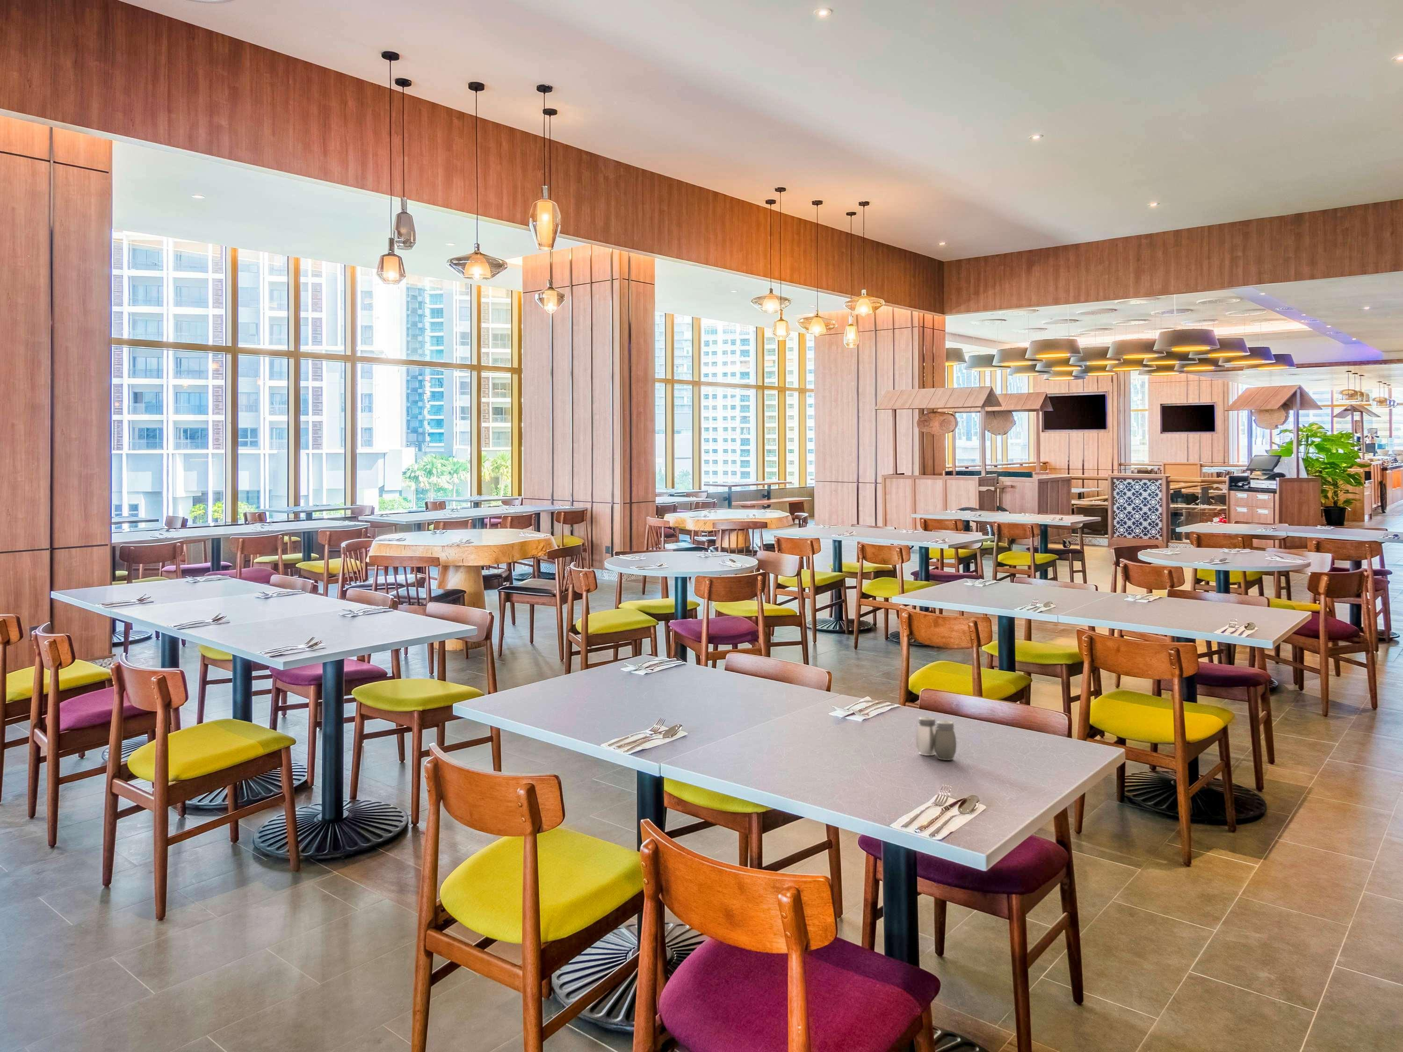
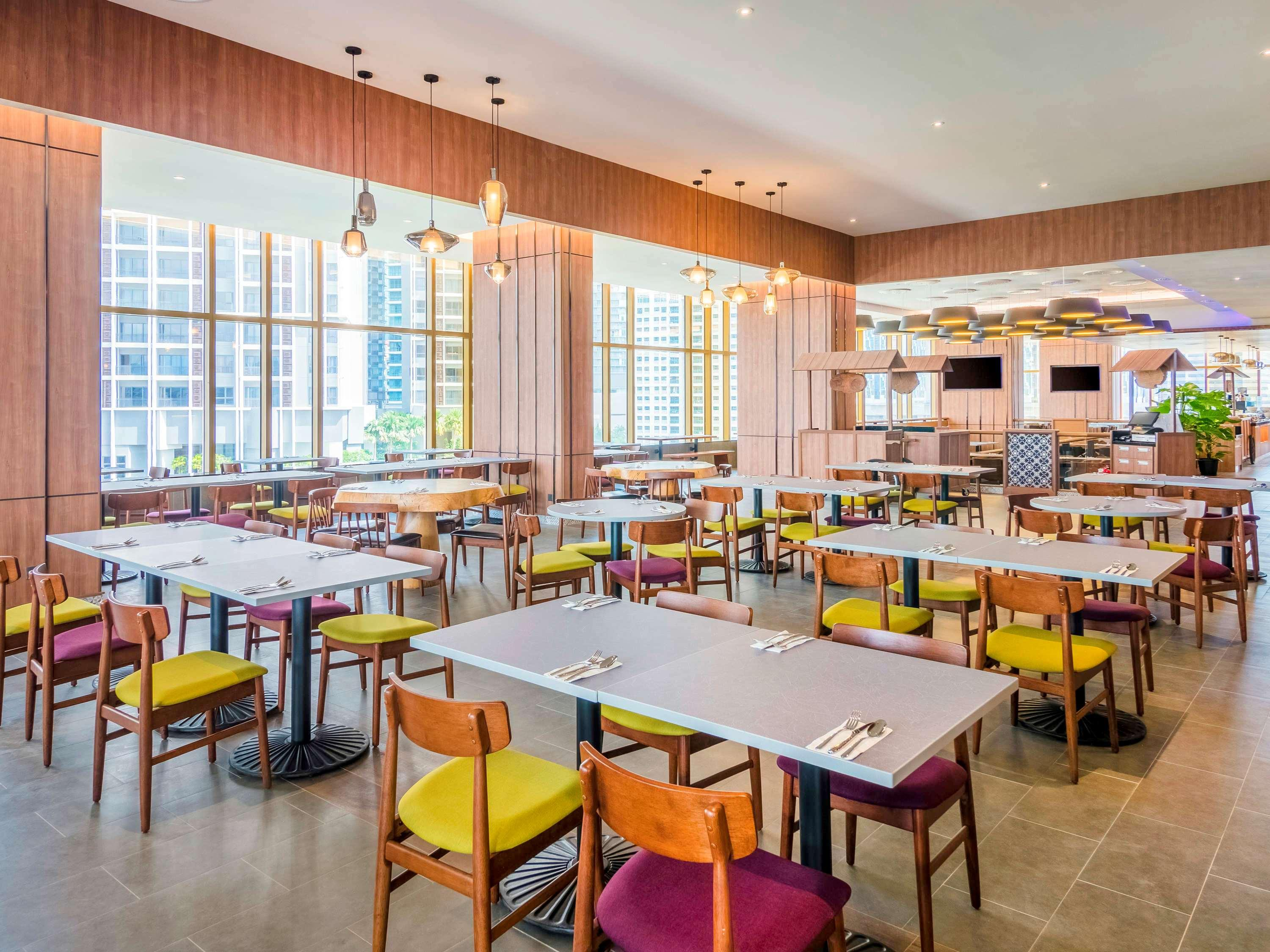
- salt and pepper shaker (936, 737)
